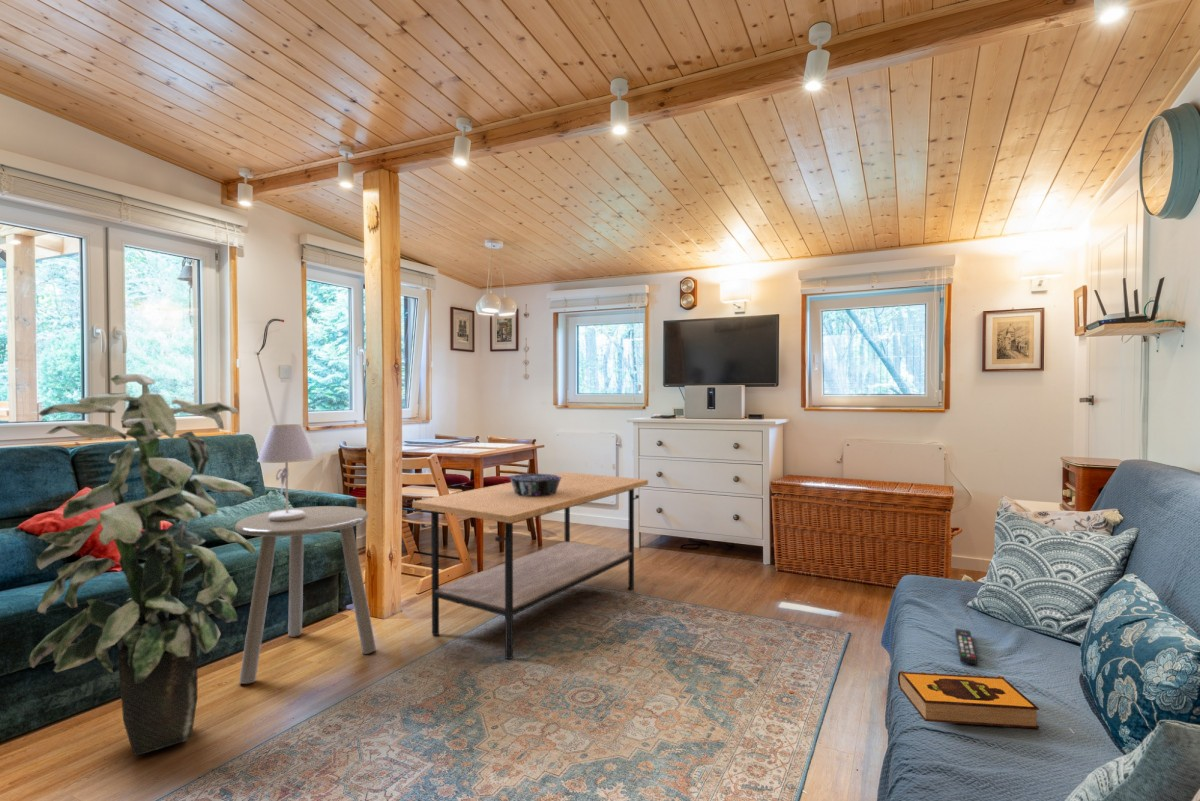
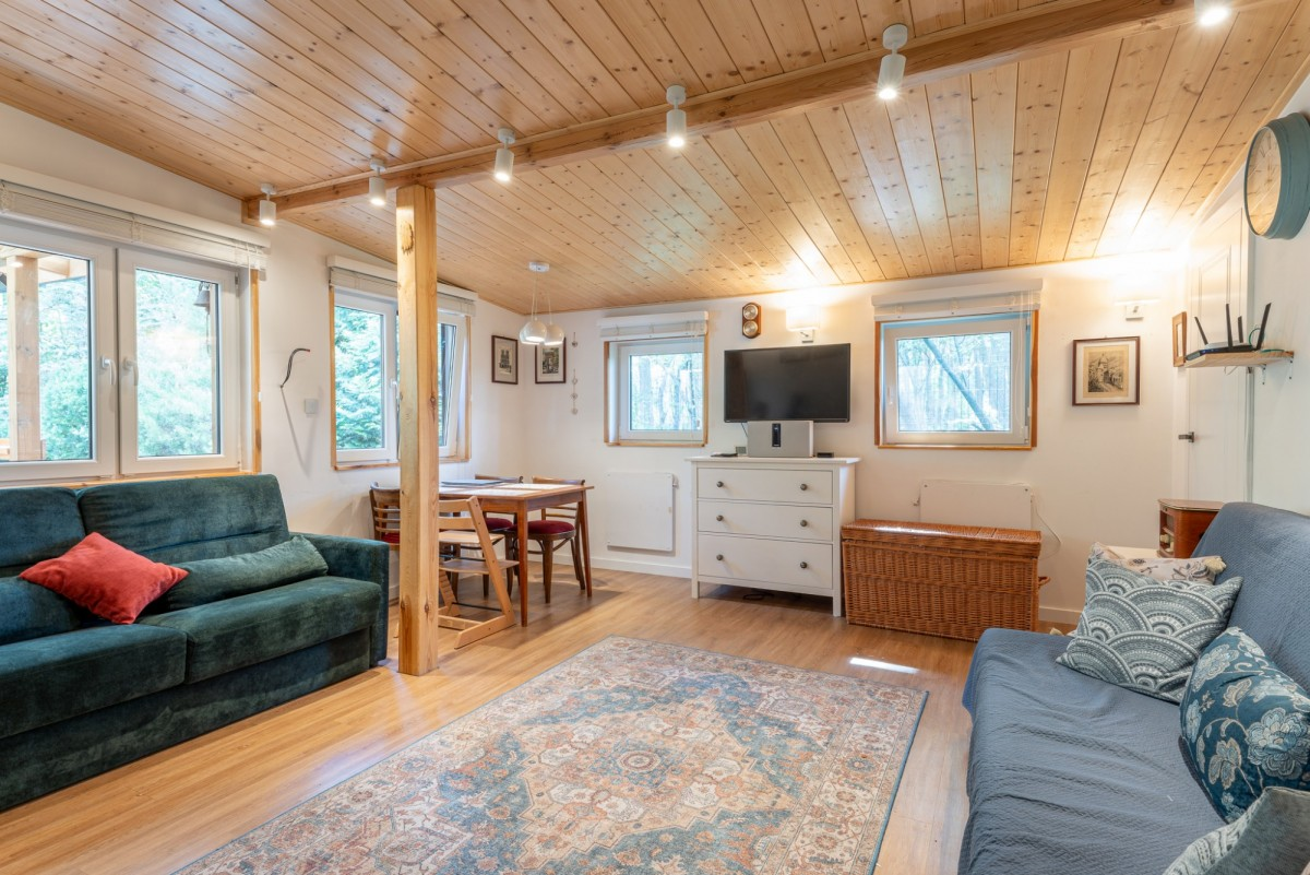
- coffee table (543, 549)
- side table (300, 587)
- hardback book (963, 696)
- decorative bowl (533, 484)
- table lamp (286, 471)
- remote control (965, 645)
- indoor plant (145, 557)
